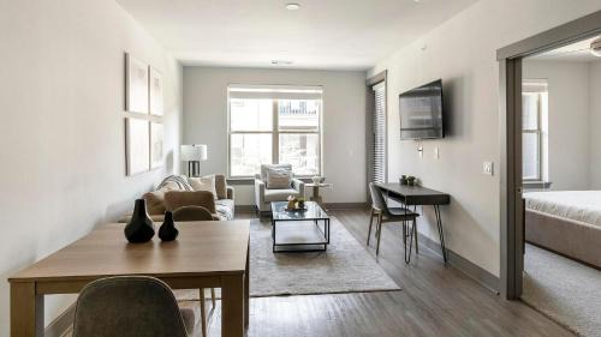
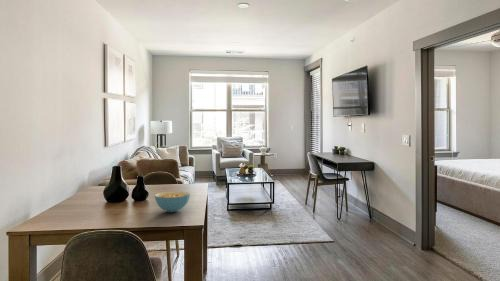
+ cereal bowl (172, 202)
